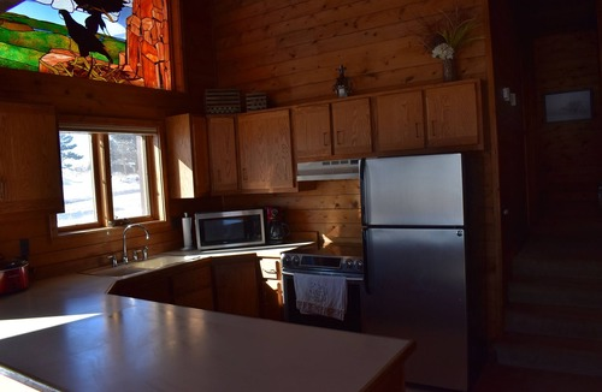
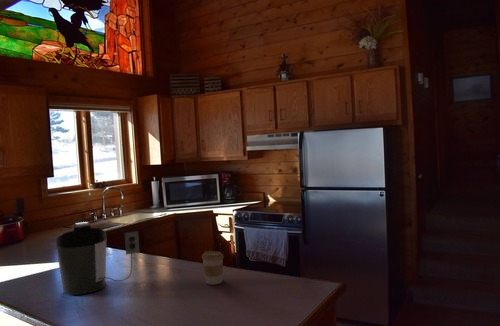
+ coffee maker (97, 253)
+ coffee cup (213, 266)
